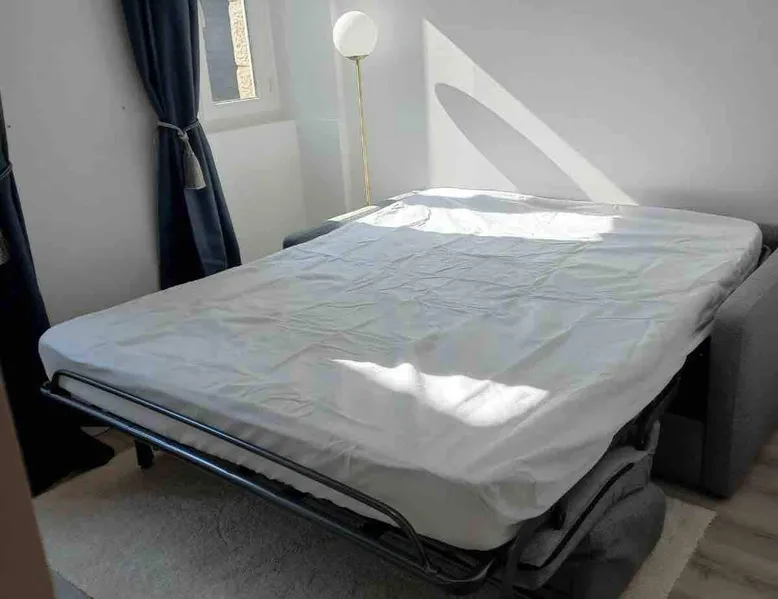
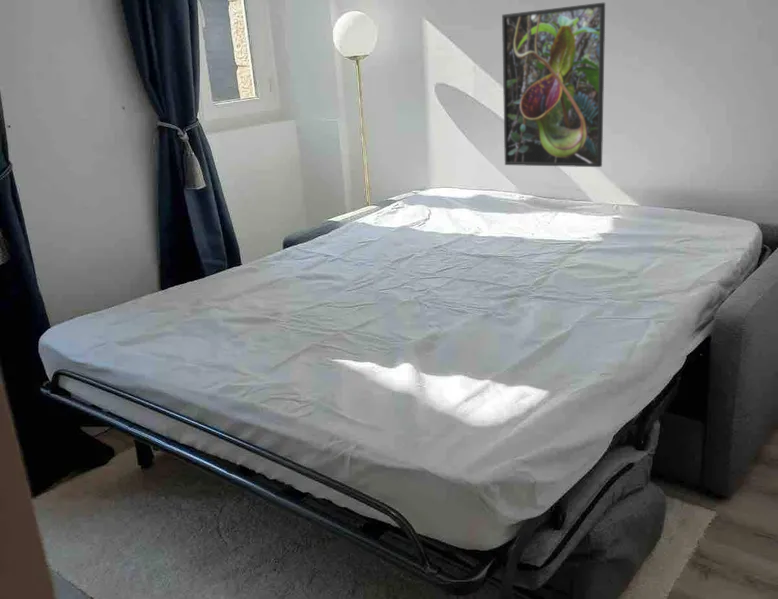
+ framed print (551, 89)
